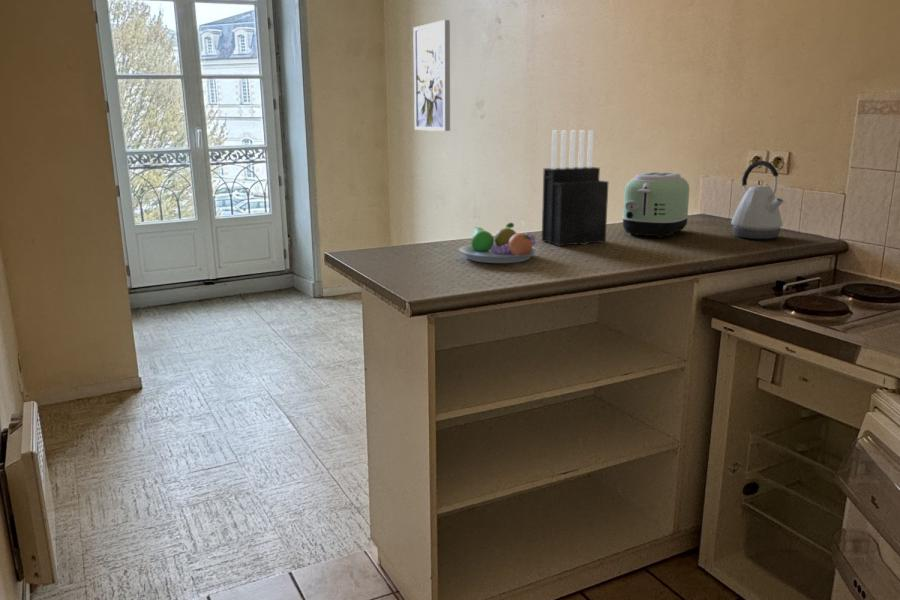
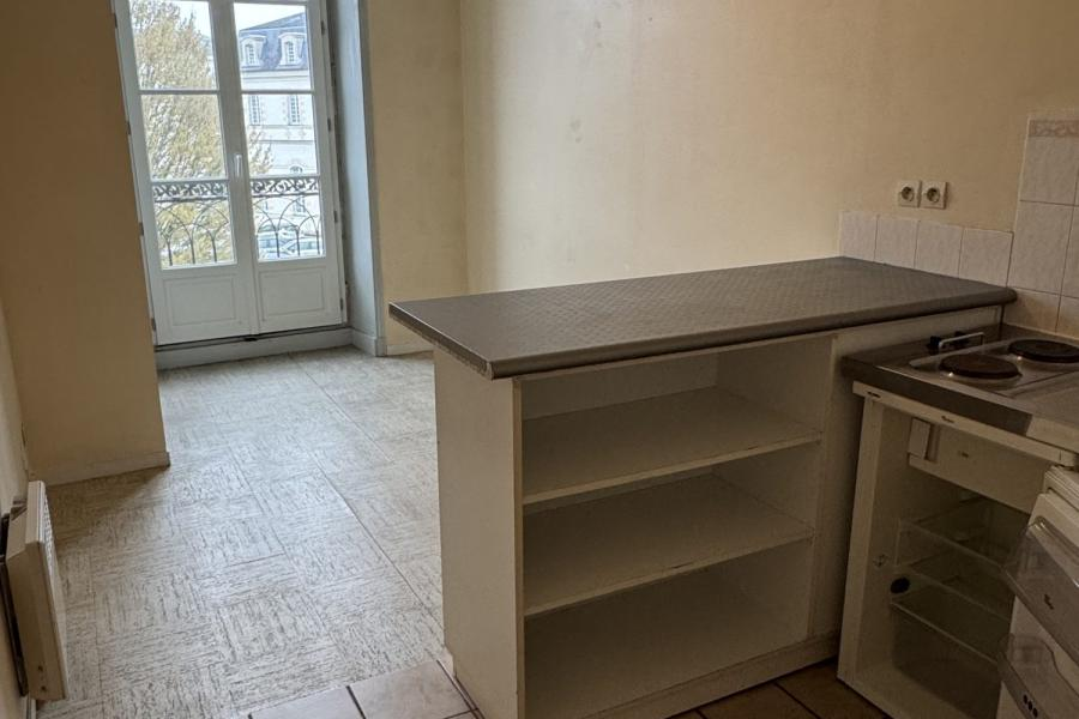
- toaster (655, 203)
- kettle (760, 199)
- fruit bowl (497, 241)
- knife block (577, 187)
- wall art (431, 78)
